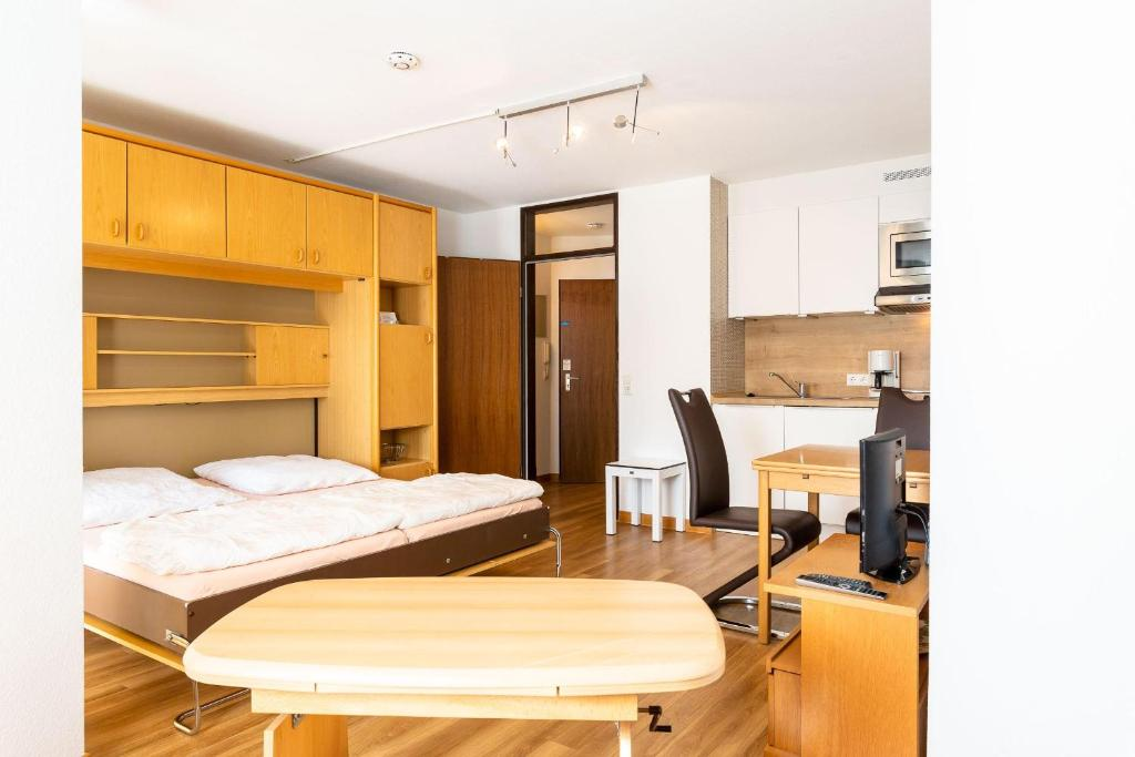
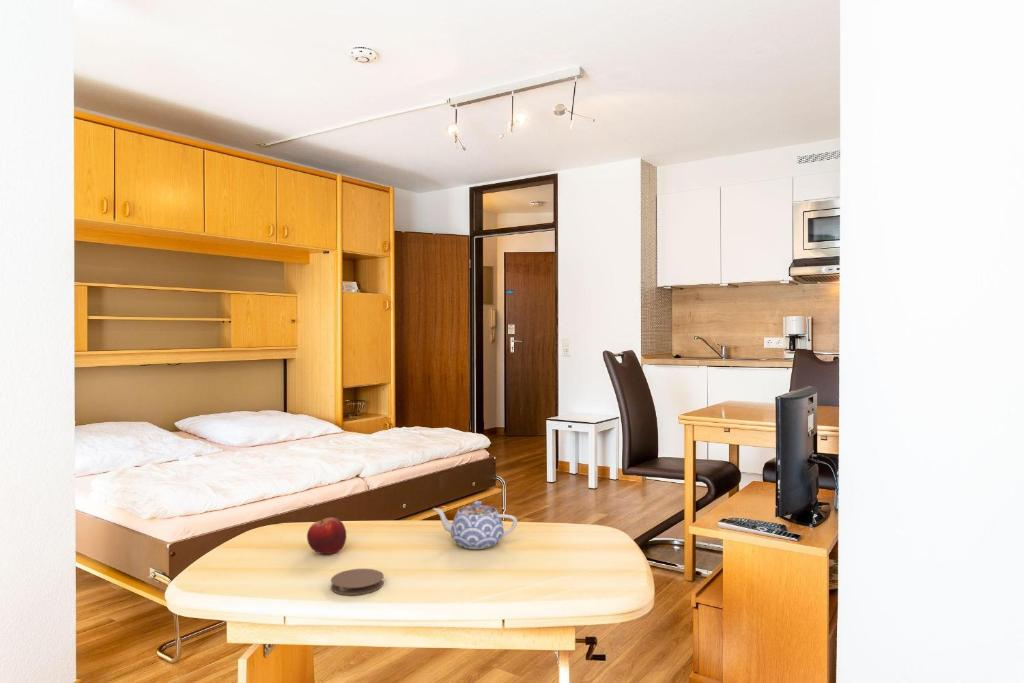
+ coaster (357, 581)
+ fruit (327, 535)
+ teapot (474, 522)
